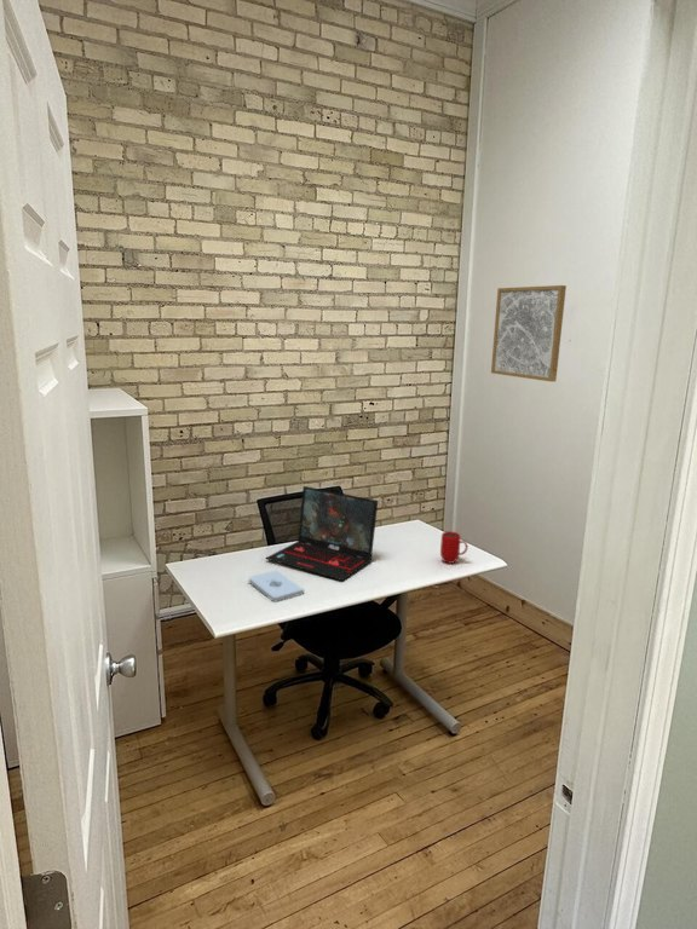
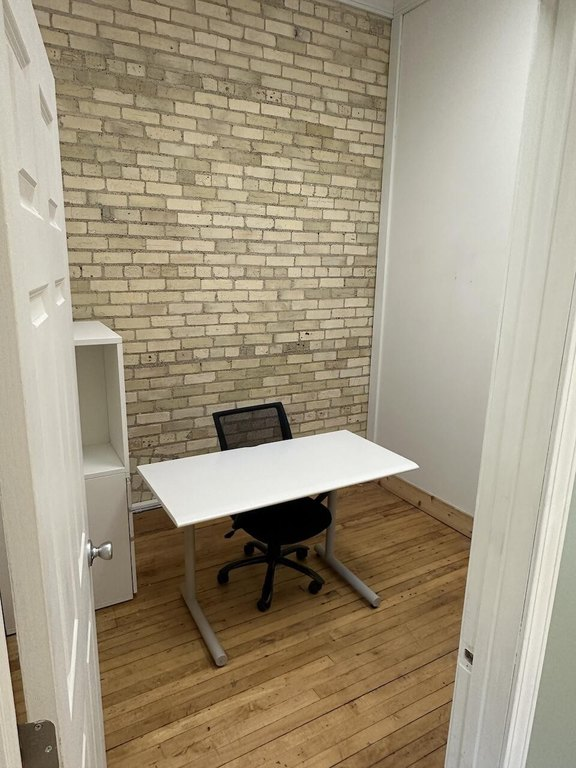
- laptop (321, 530)
- mug (454, 548)
- notepad (275, 584)
- wall art (525, 333)
